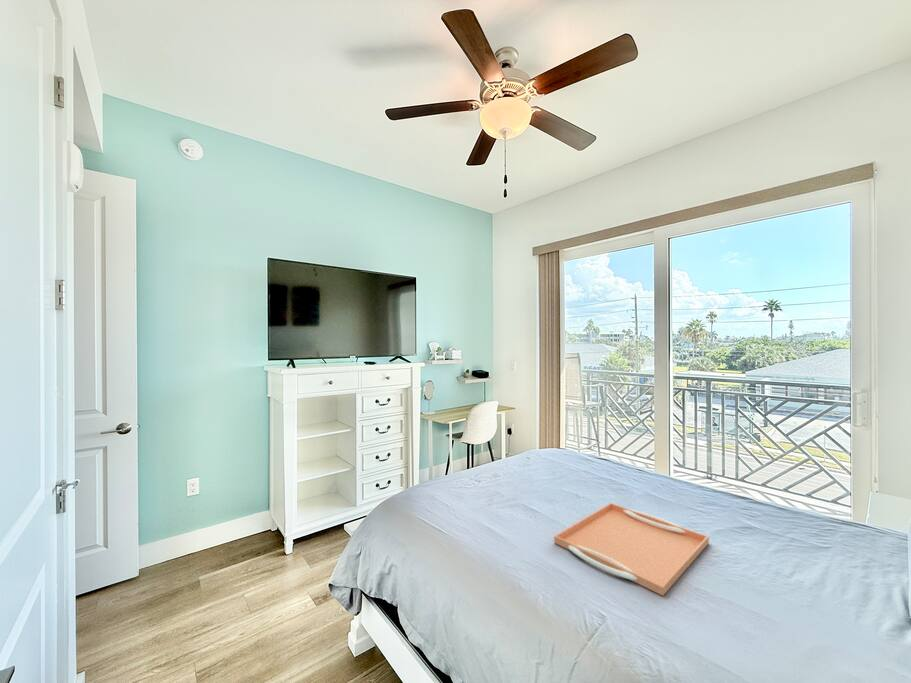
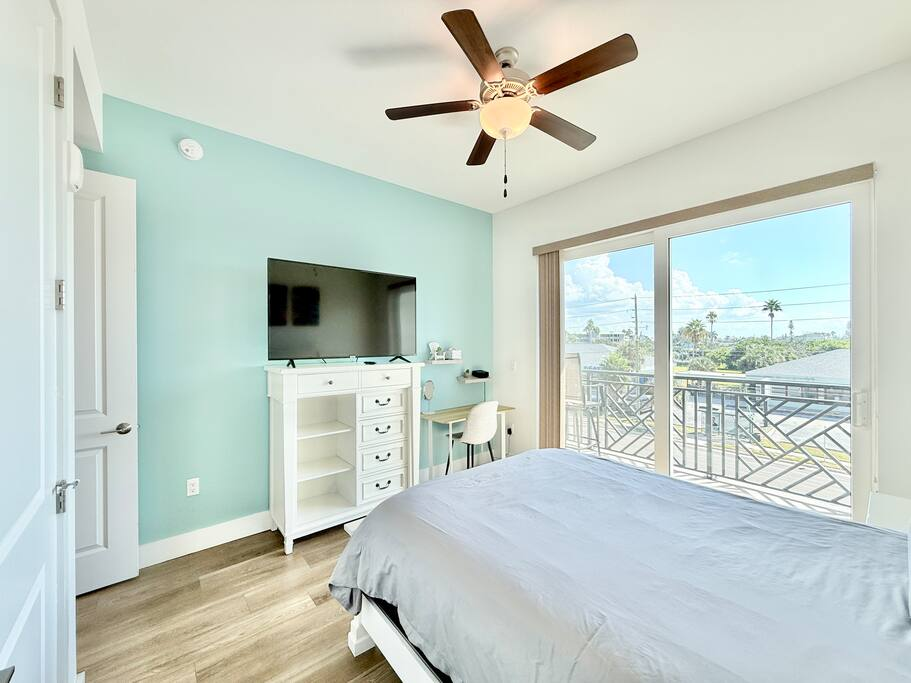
- serving tray (631, 539)
